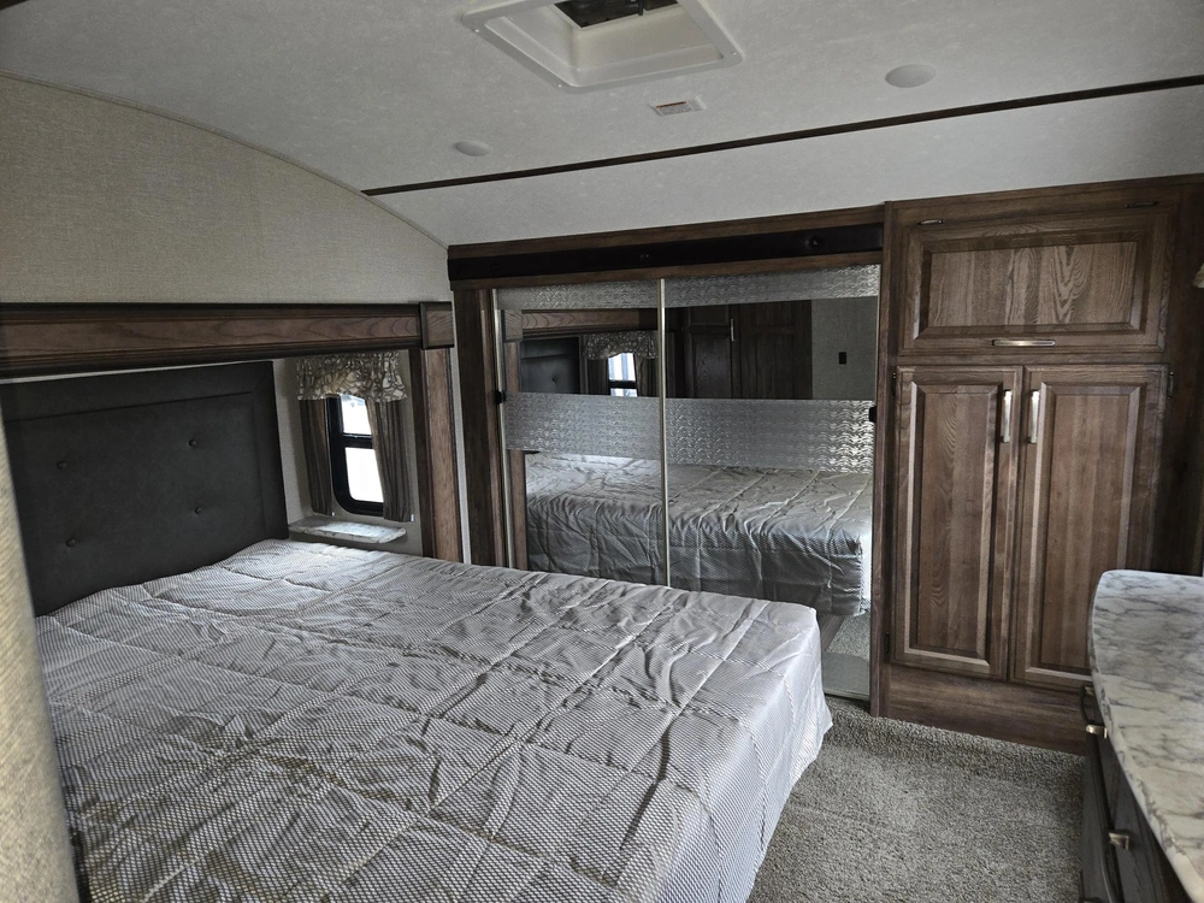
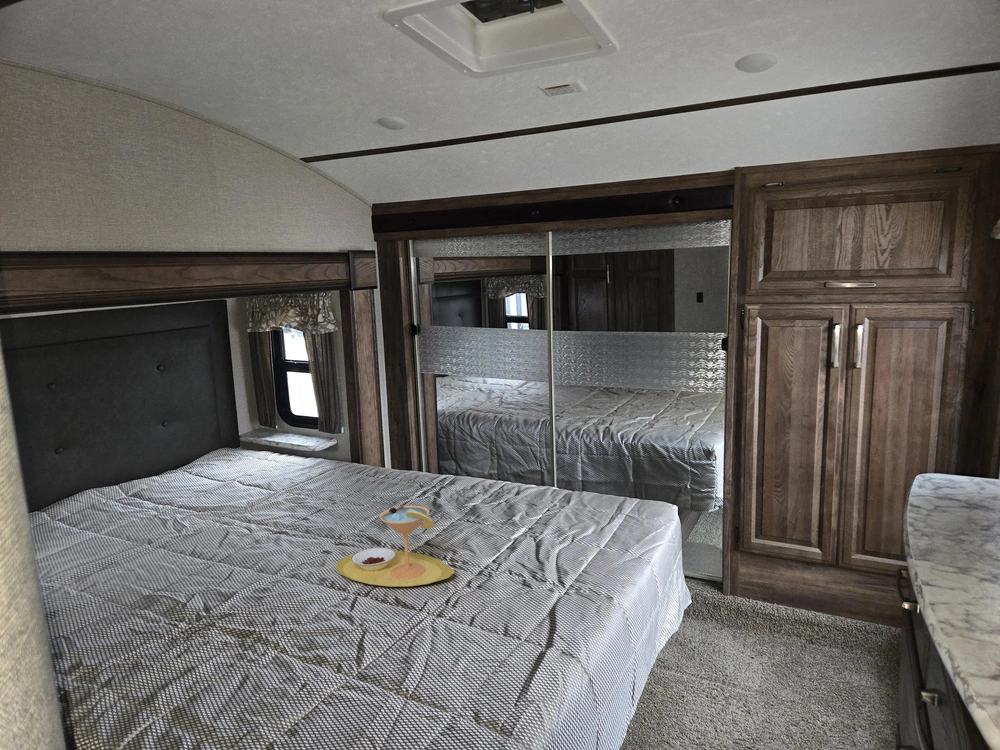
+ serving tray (396, 531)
